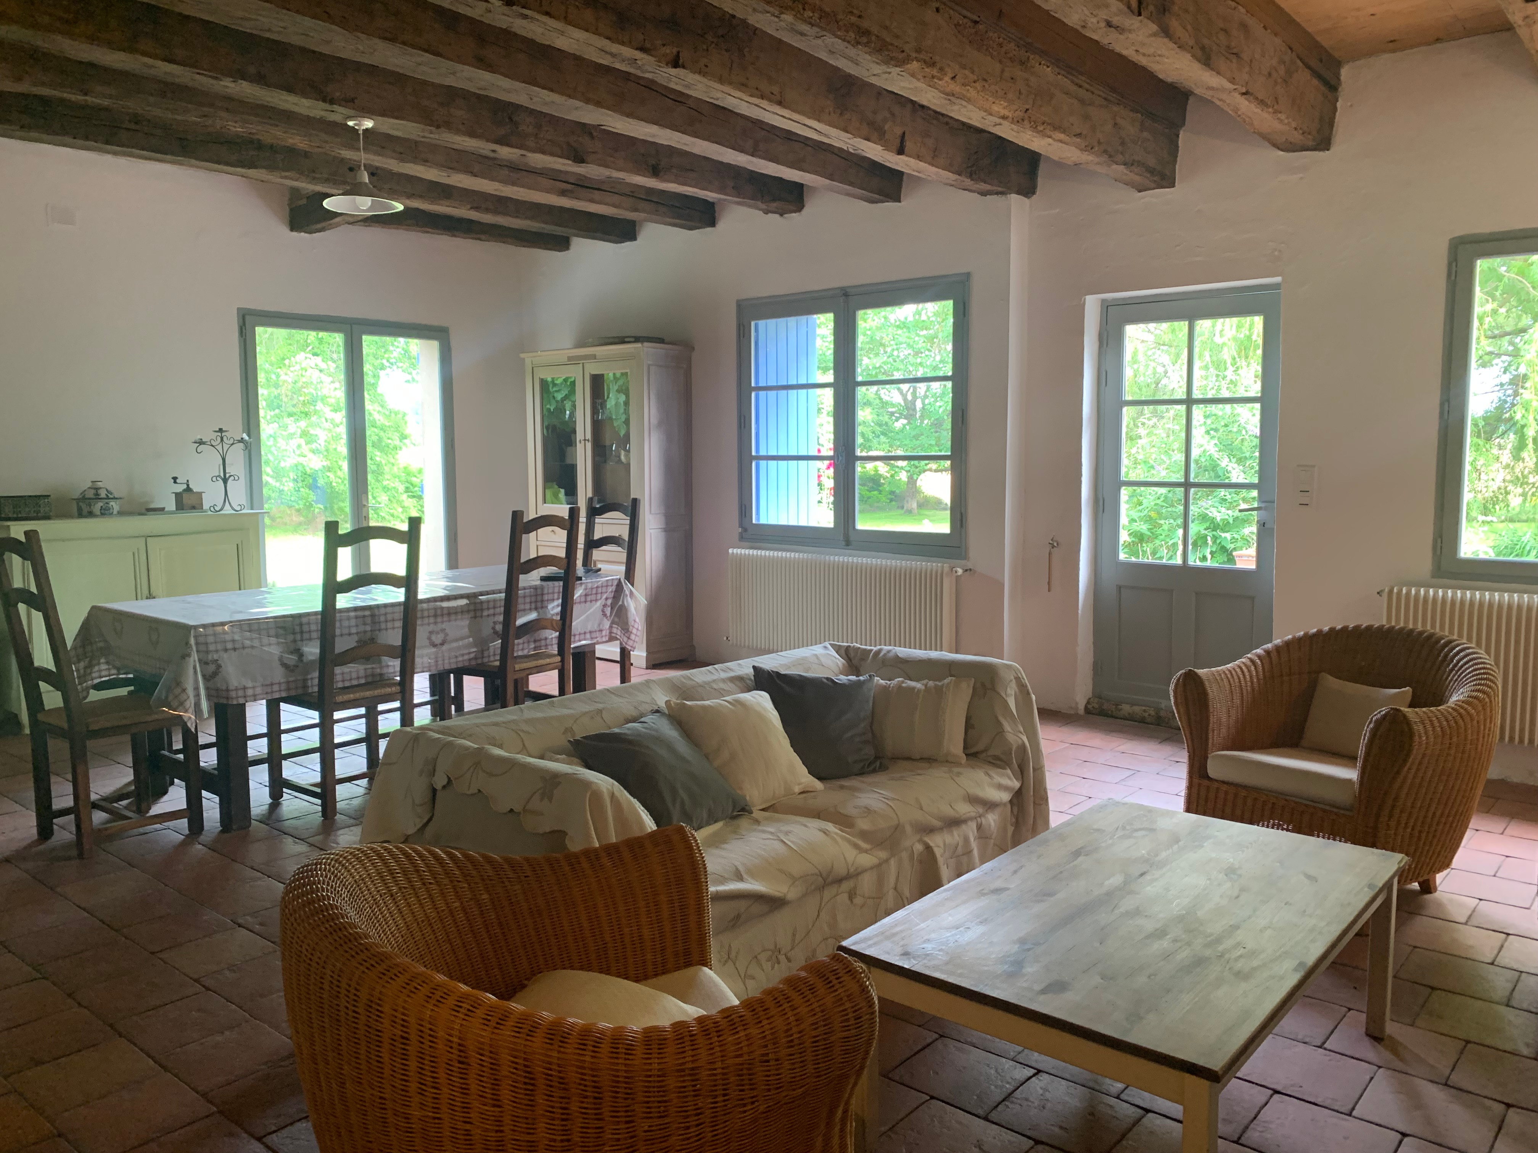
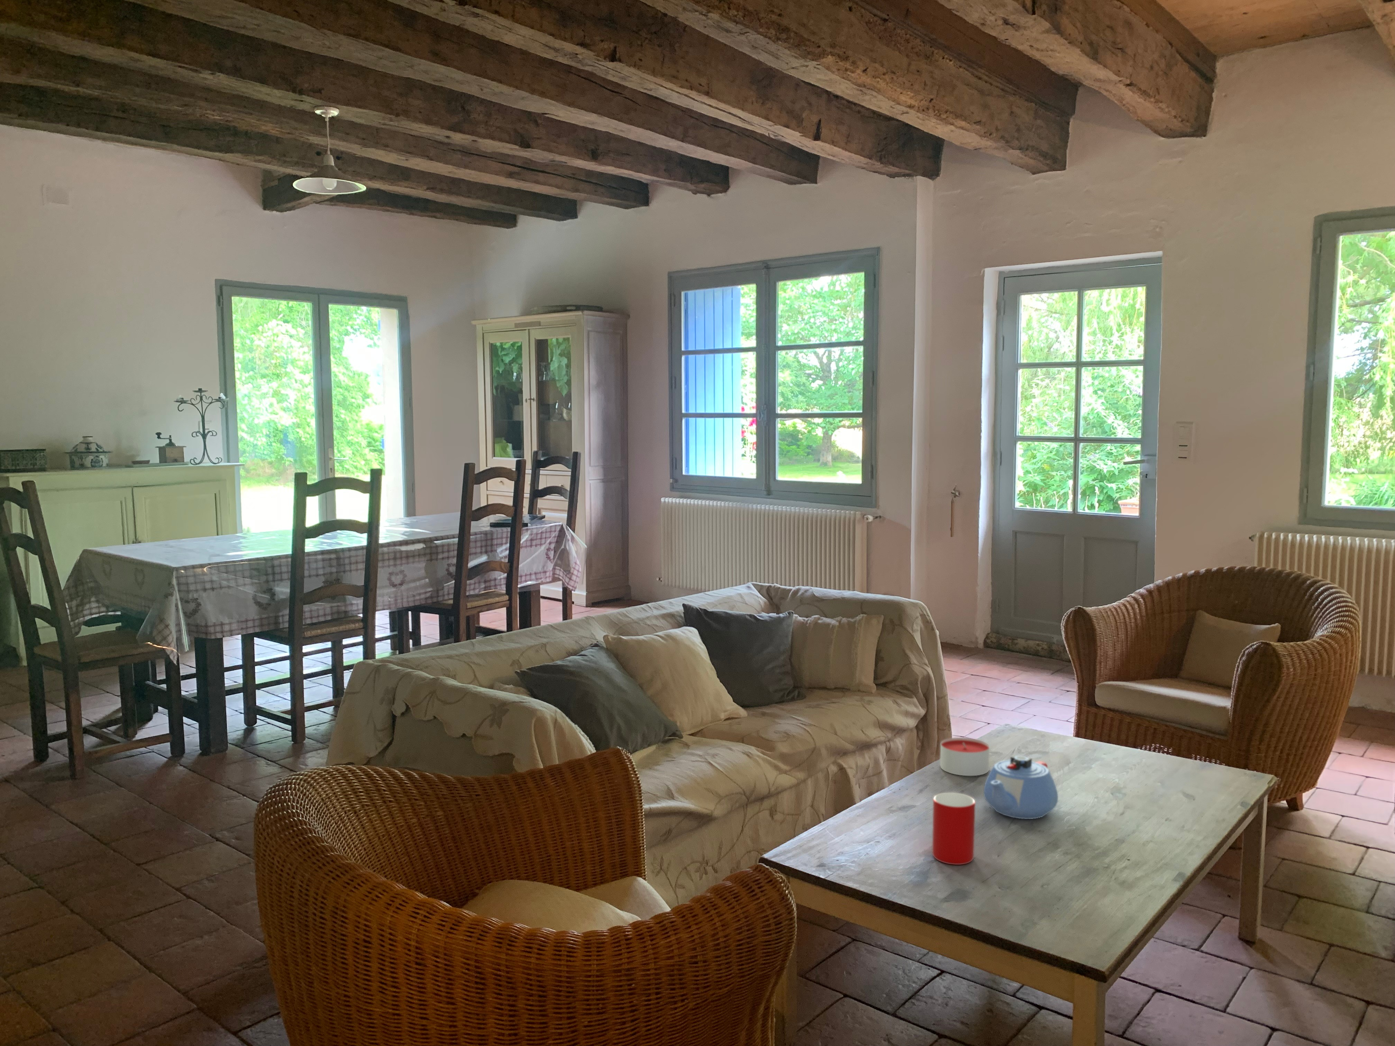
+ cup (957, 825)
+ teapot (1018, 785)
+ candle (964, 756)
